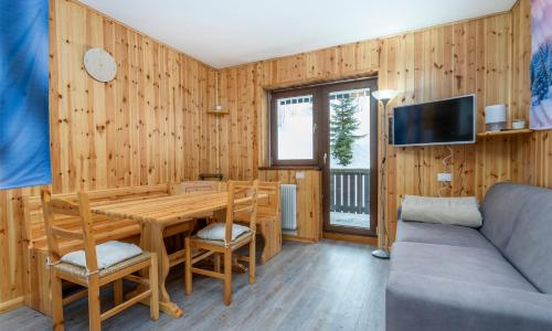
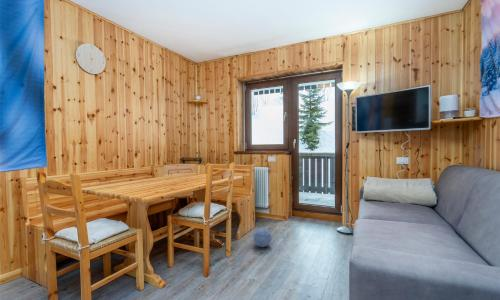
+ ball (262, 237)
